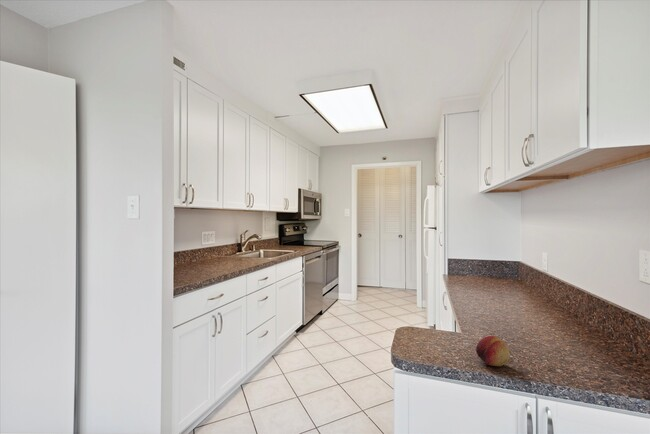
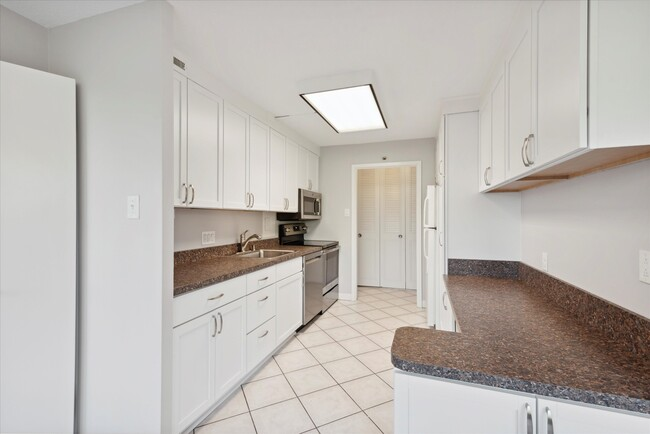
- fruit (492, 350)
